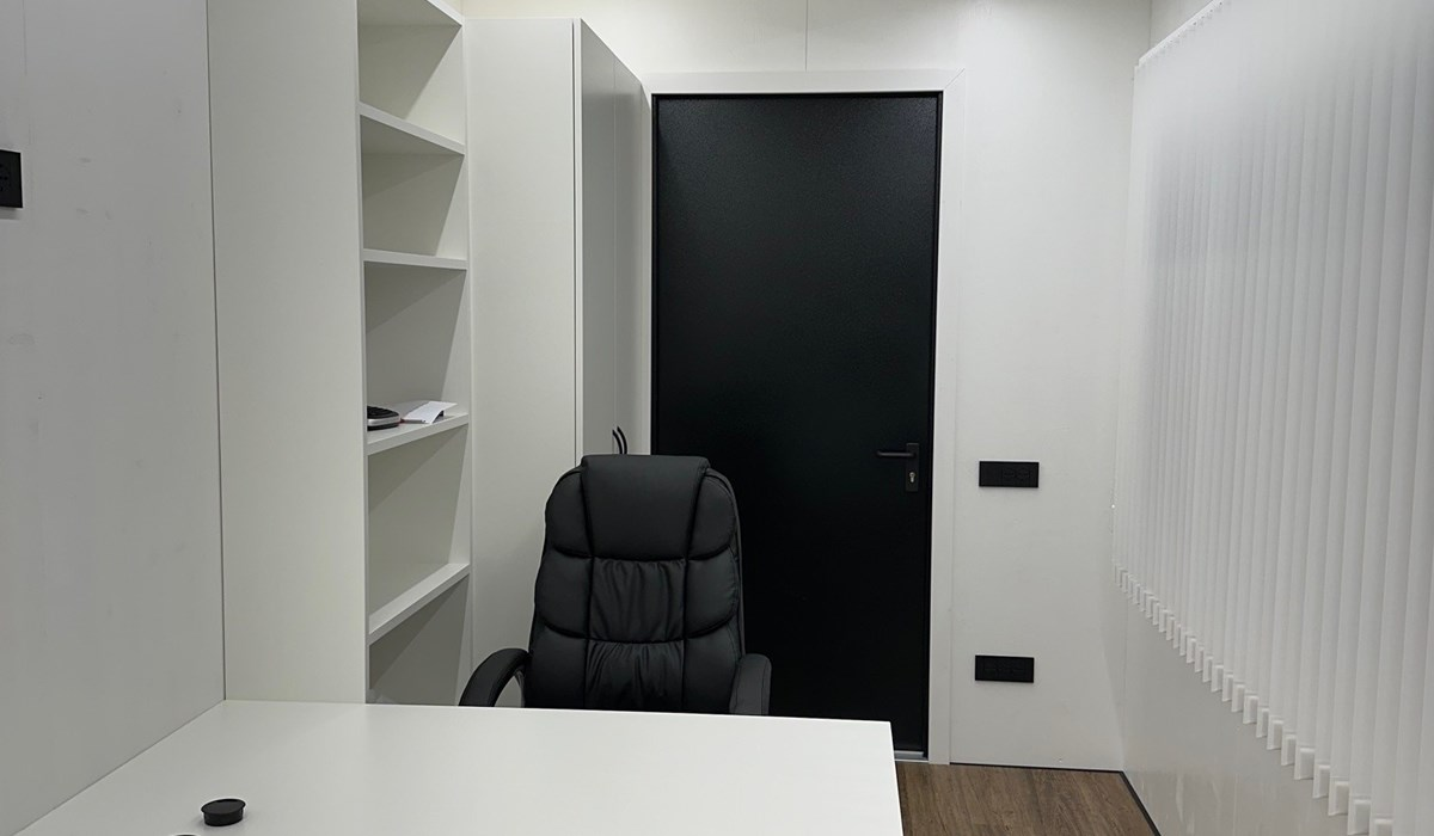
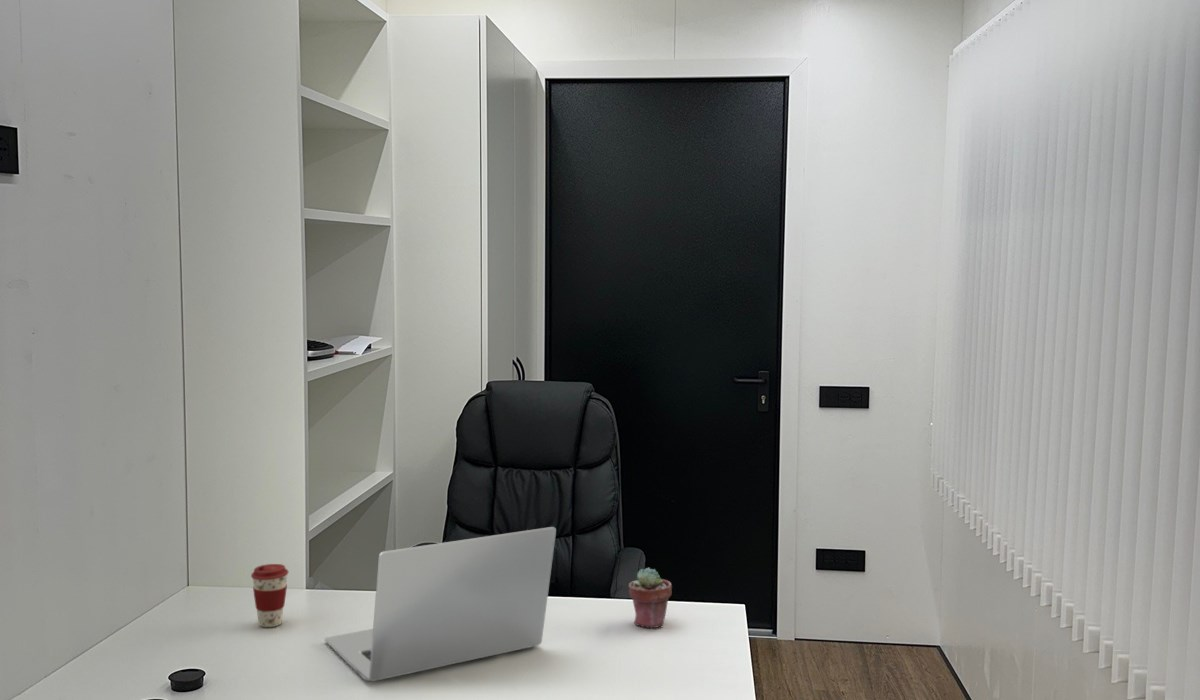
+ coffee cup (270, 595)
+ potted succulent (650, 595)
+ laptop (437, 585)
